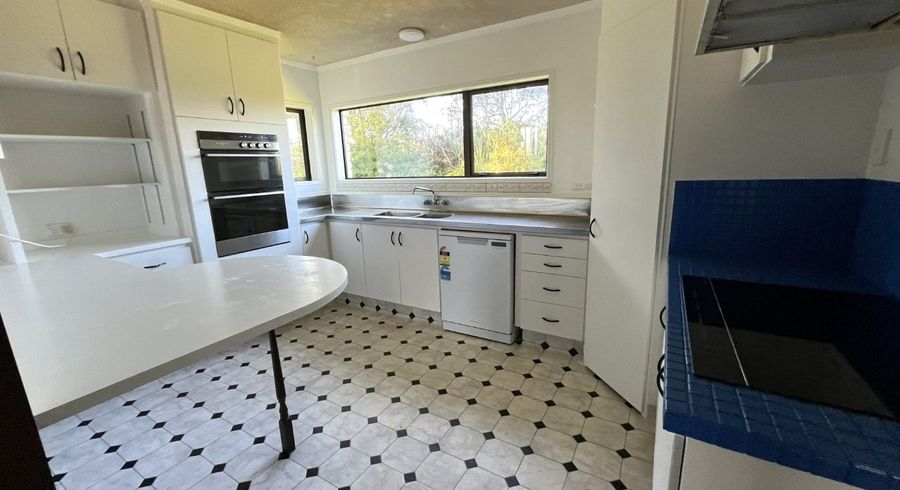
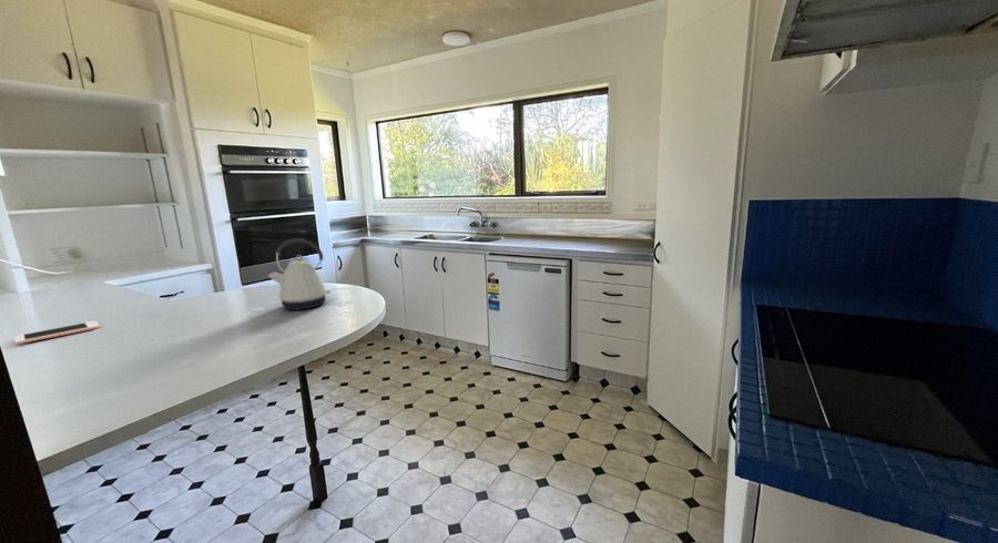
+ kettle (298, 273)
+ cell phone (58, 331)
